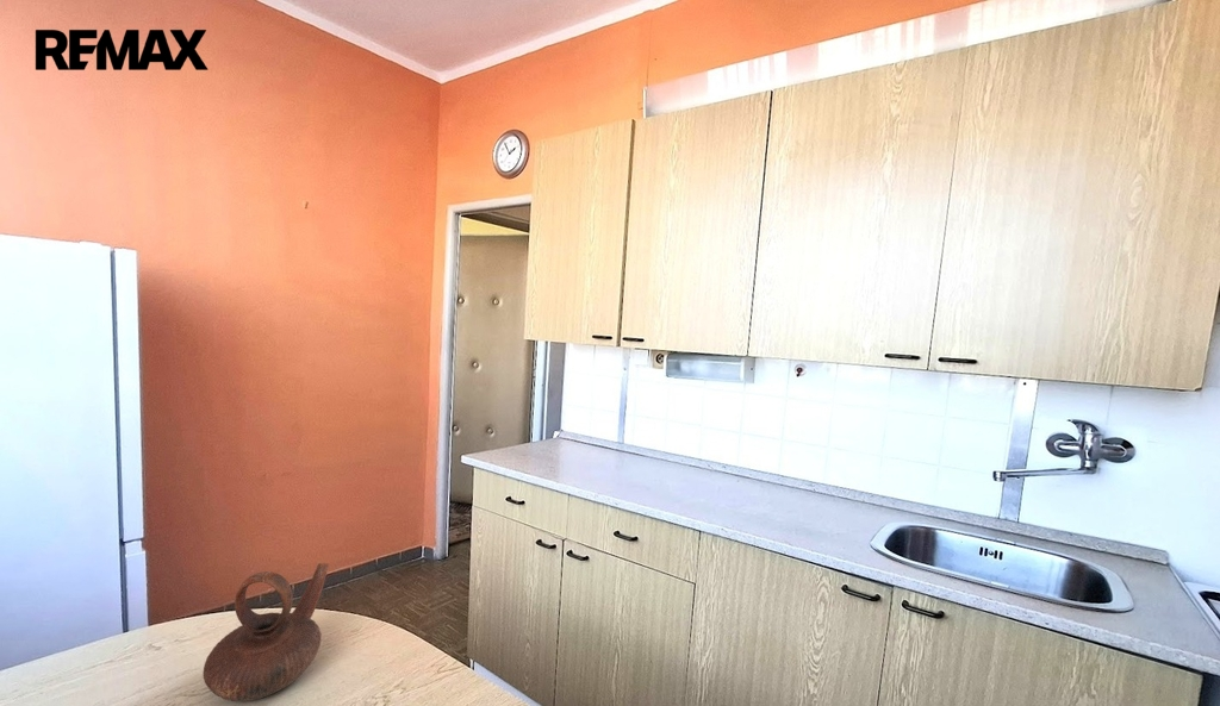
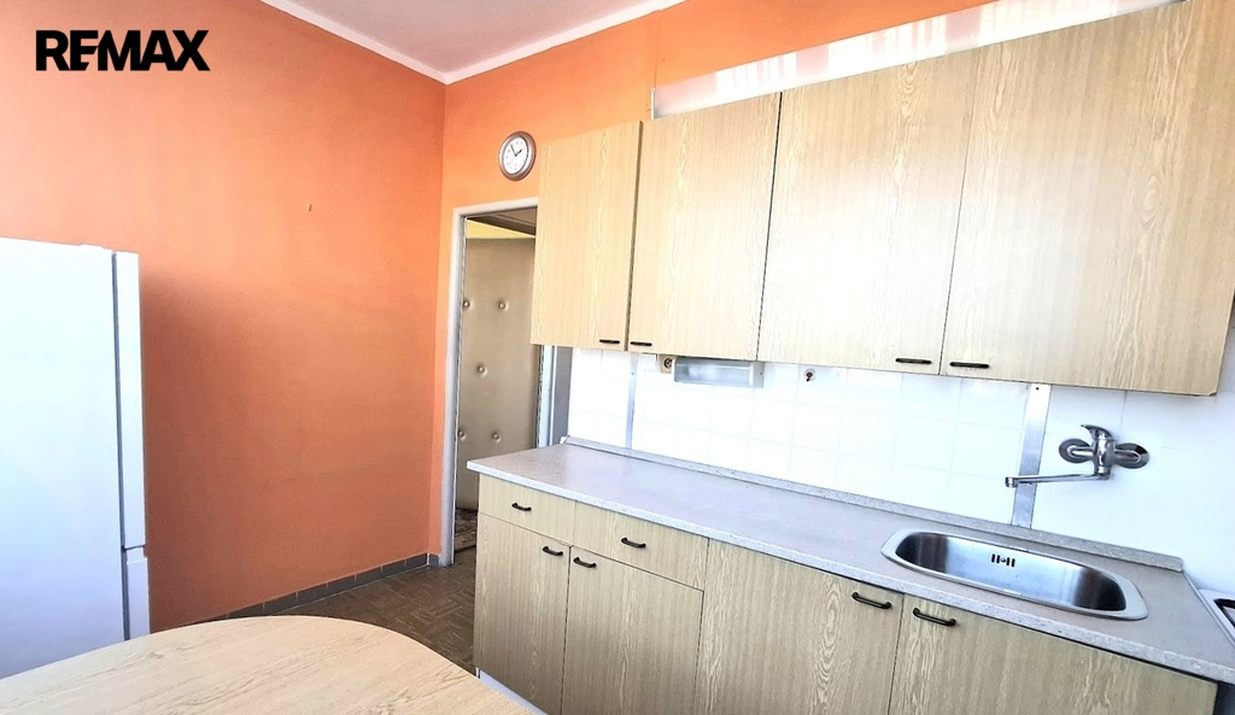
- teapot (278, 616)
